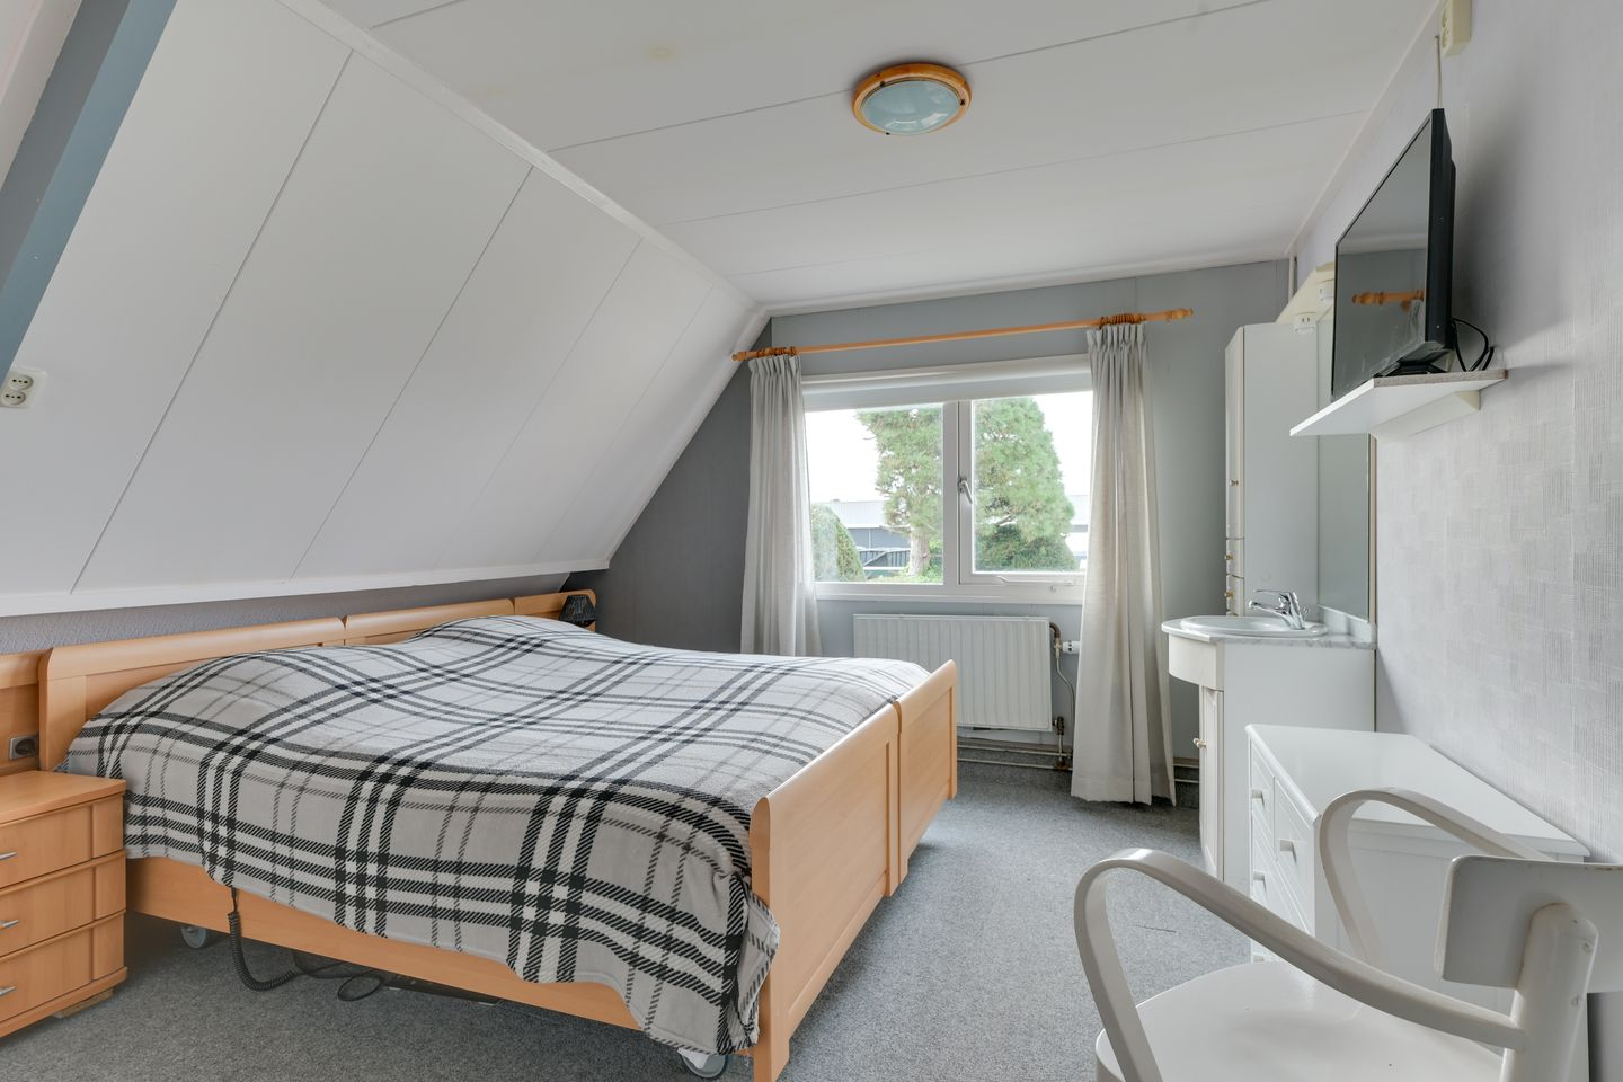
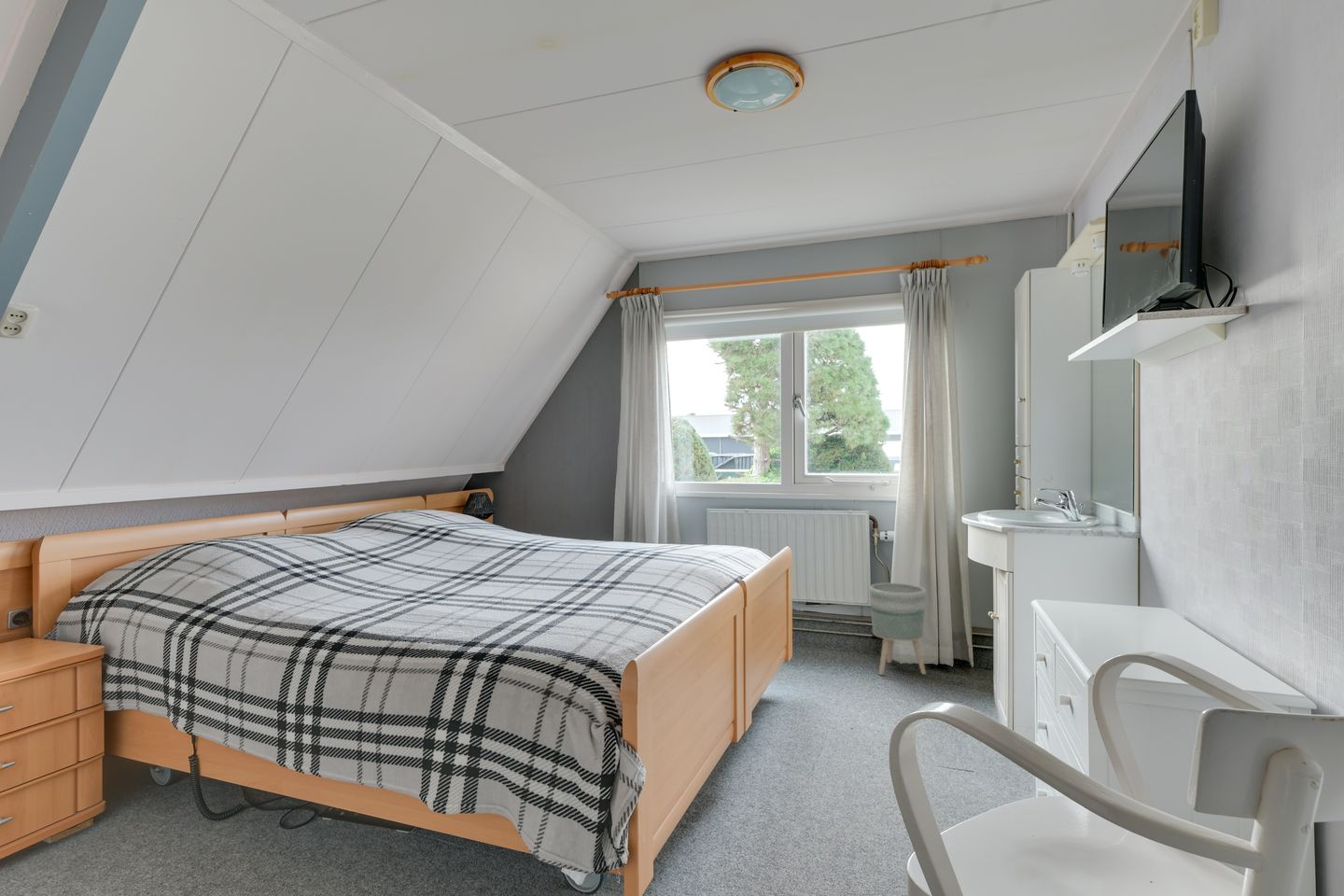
+ planter (897, 629)
